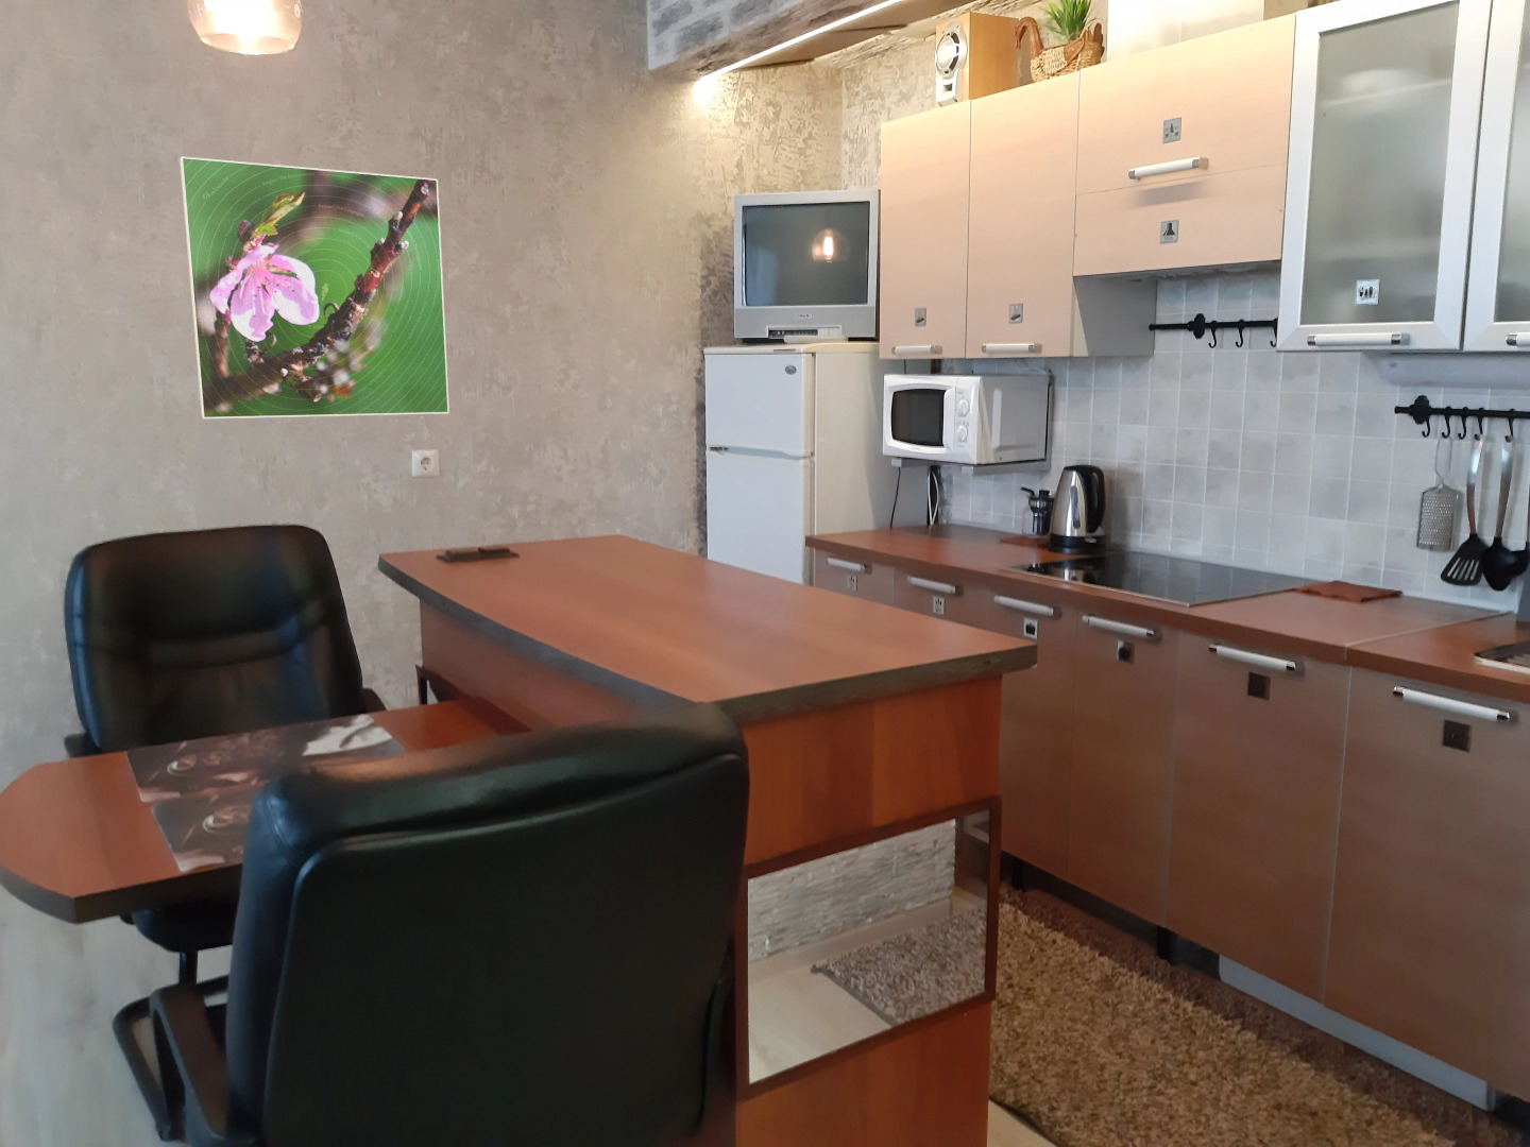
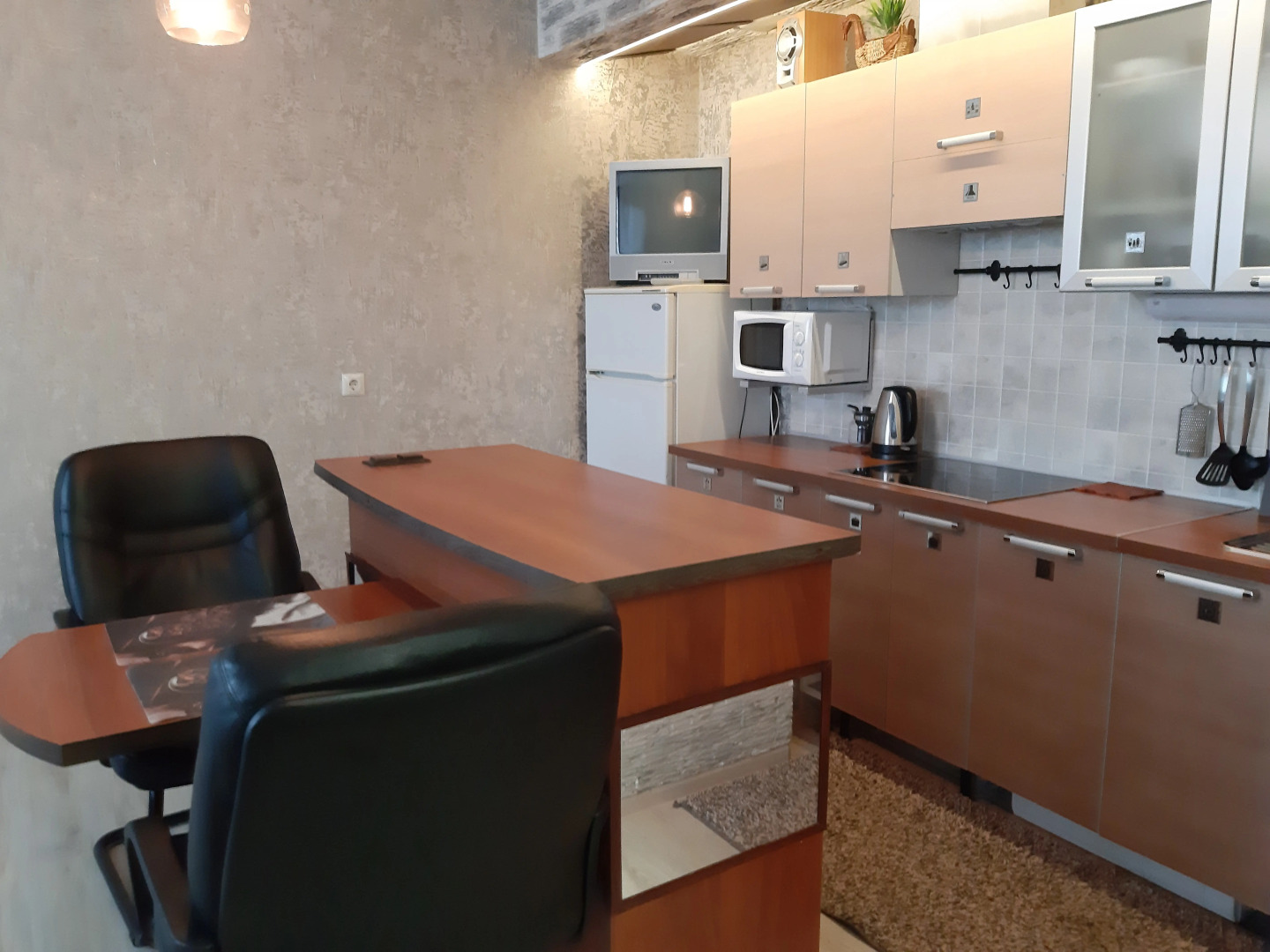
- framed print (323, 294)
